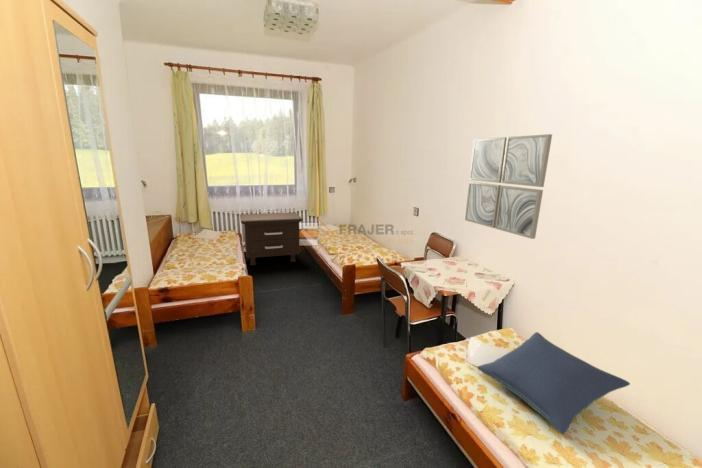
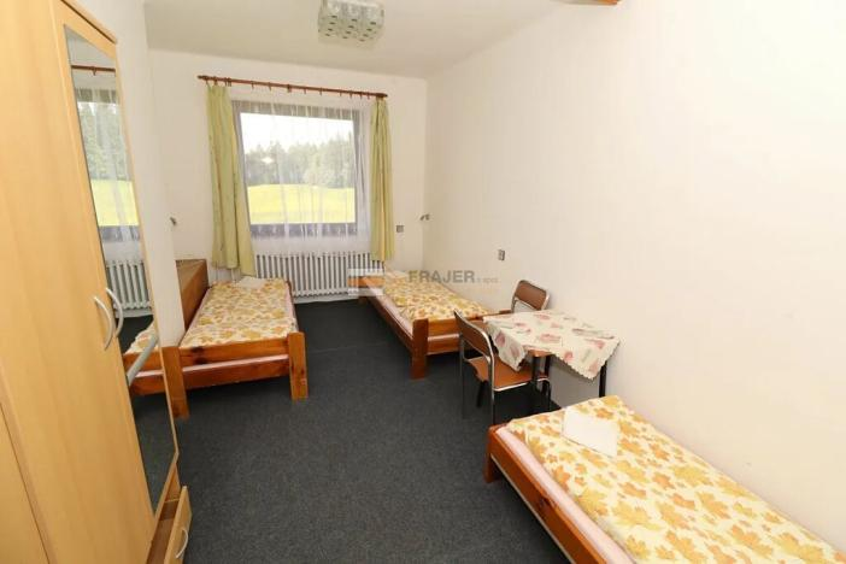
- wall art (501, 185)
- nightstand (271, 238)
- pillow (546, 375)
